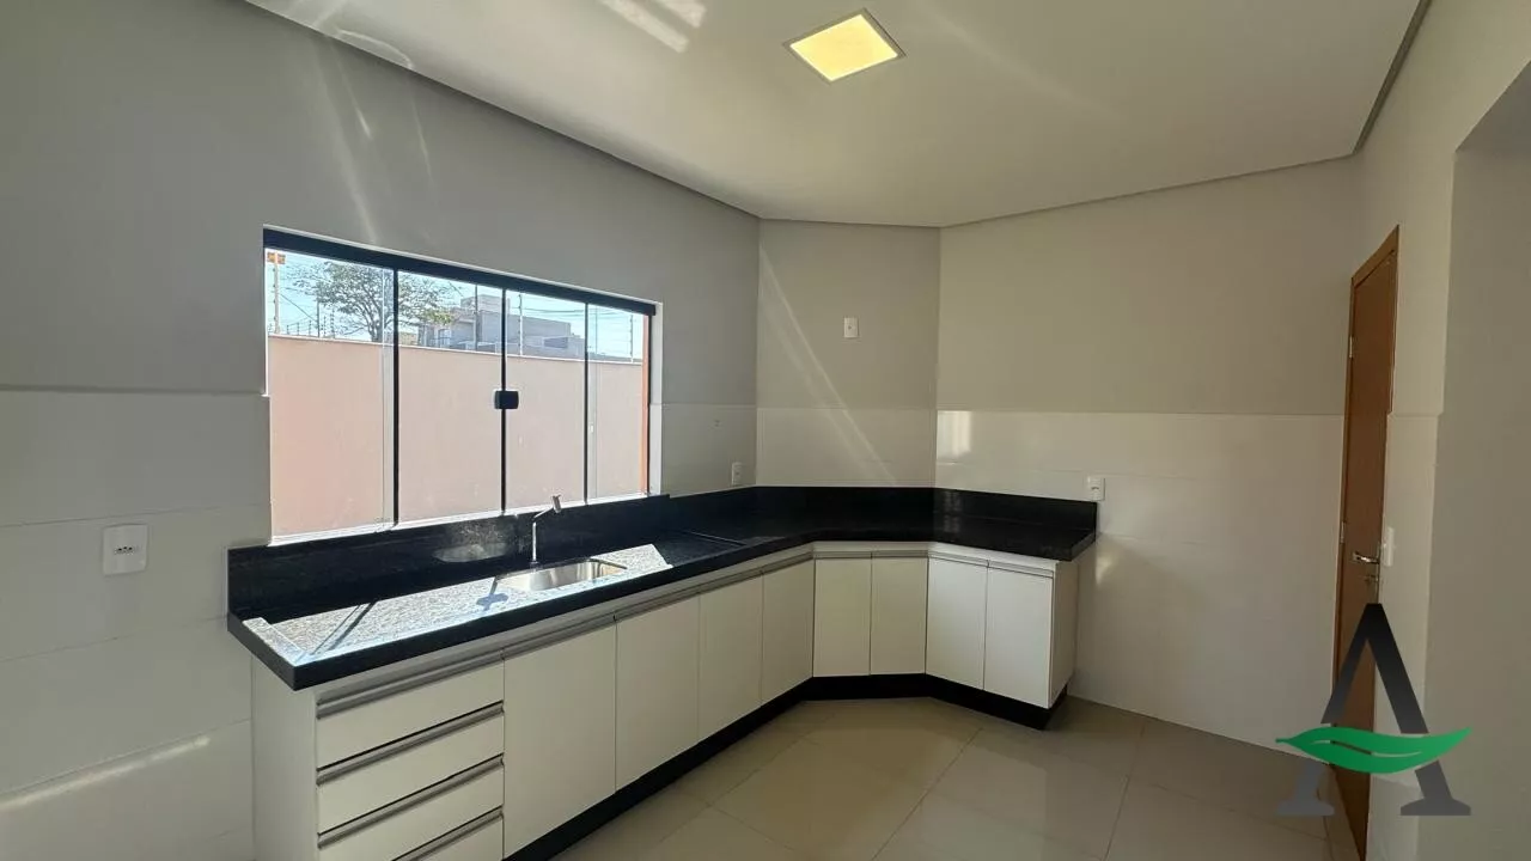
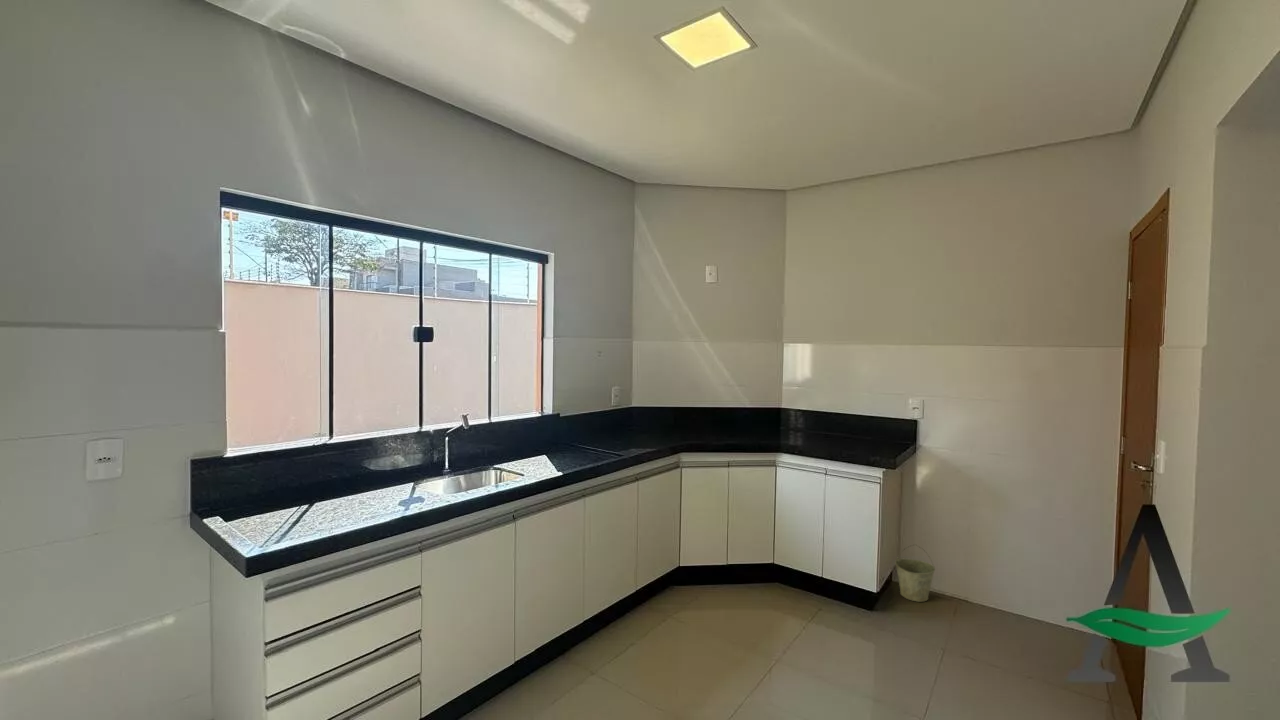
+ bucket (914, 570)
